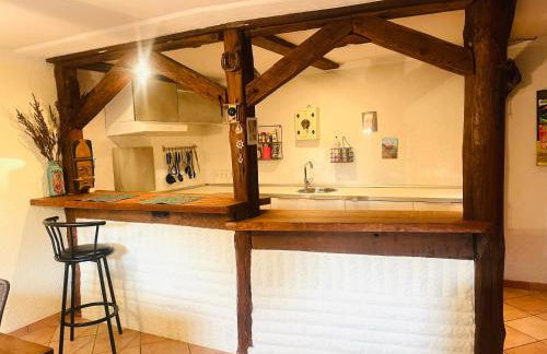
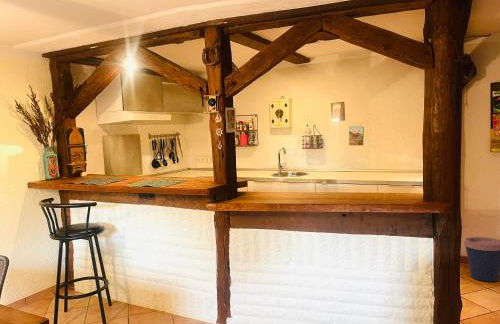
+ coffee cup (484, 259)
